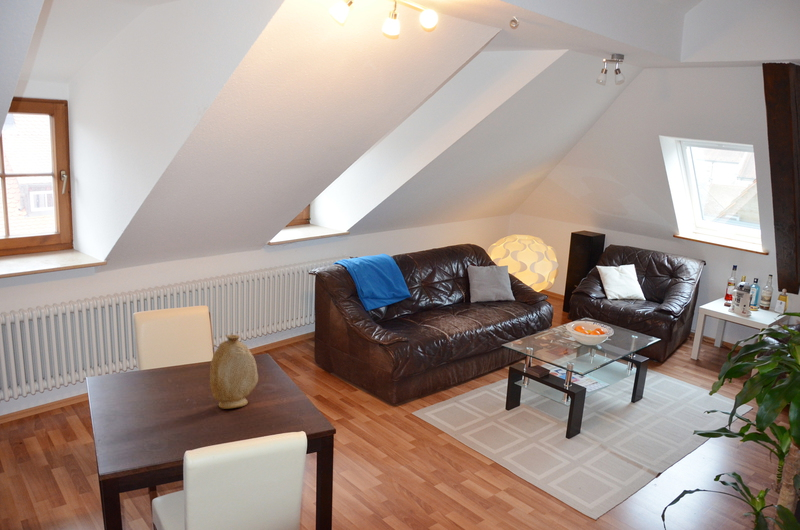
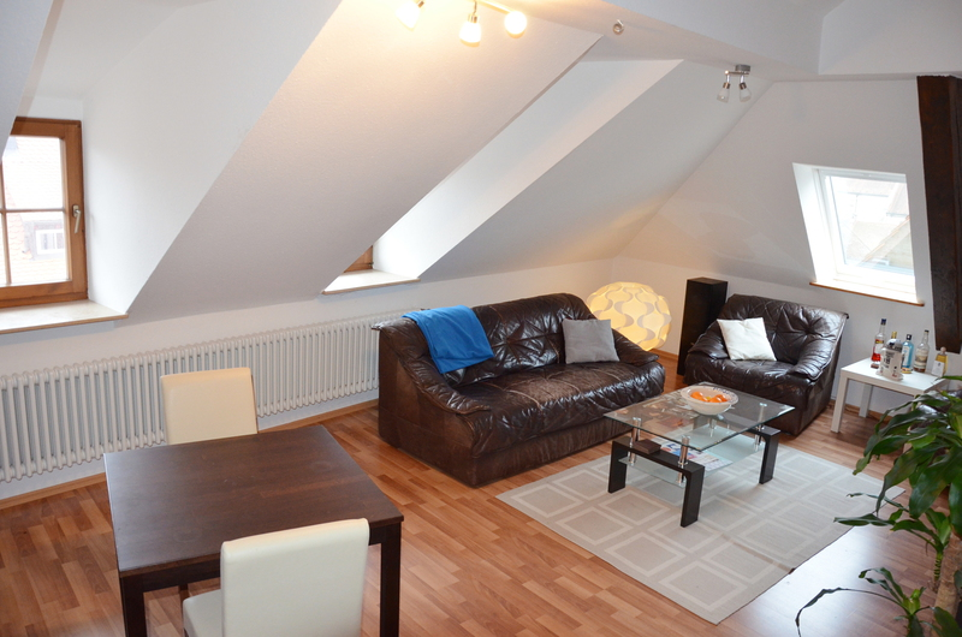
- vase (234, 370)
